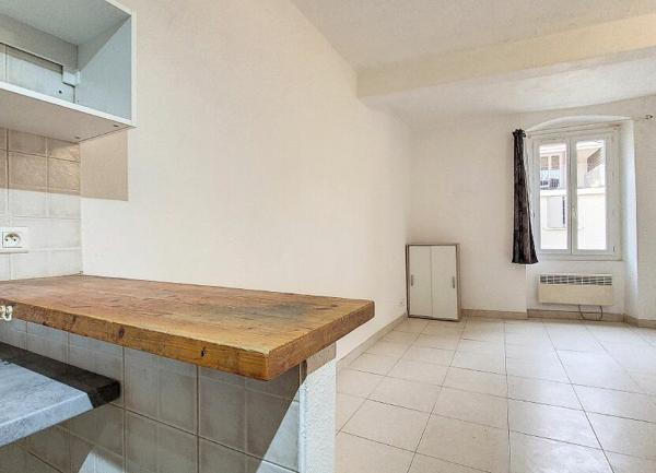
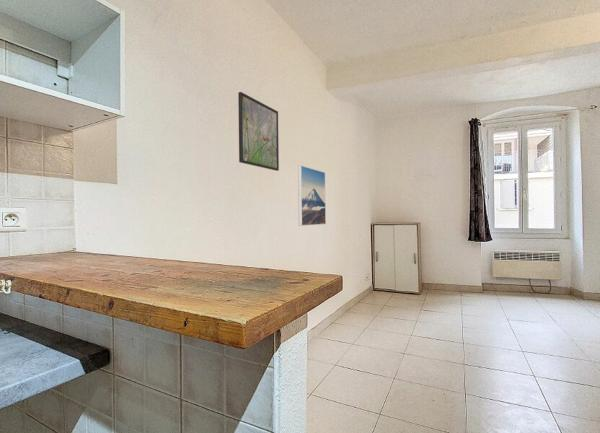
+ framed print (312, 197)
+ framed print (260, 134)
